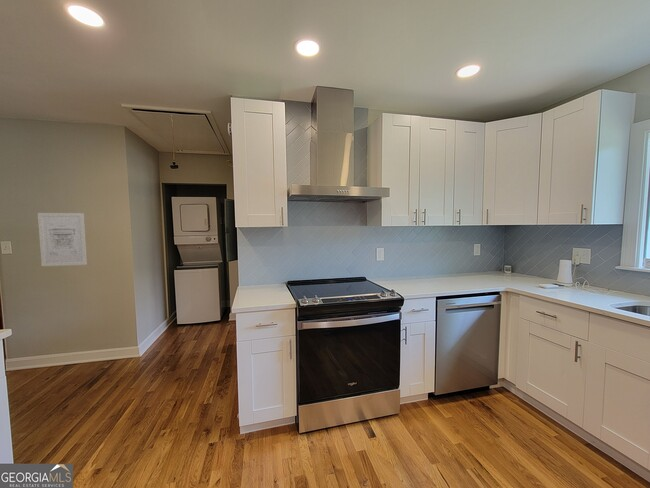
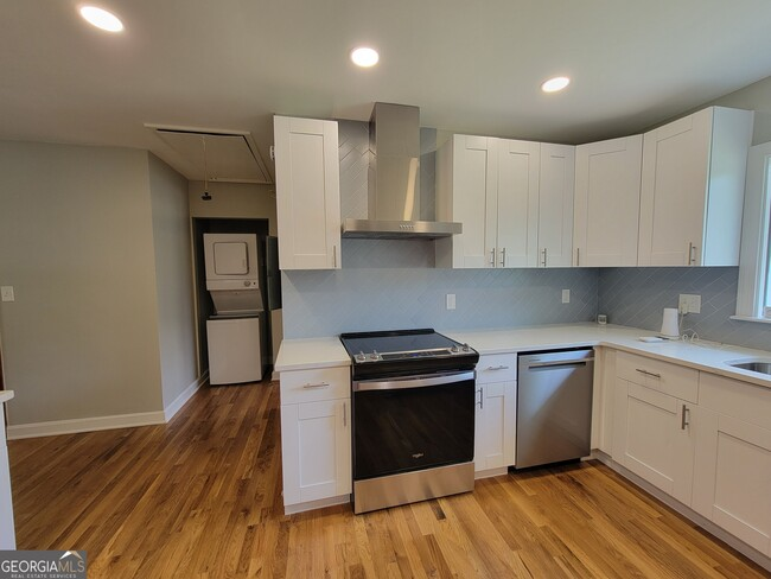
- wall art (62, 239)
